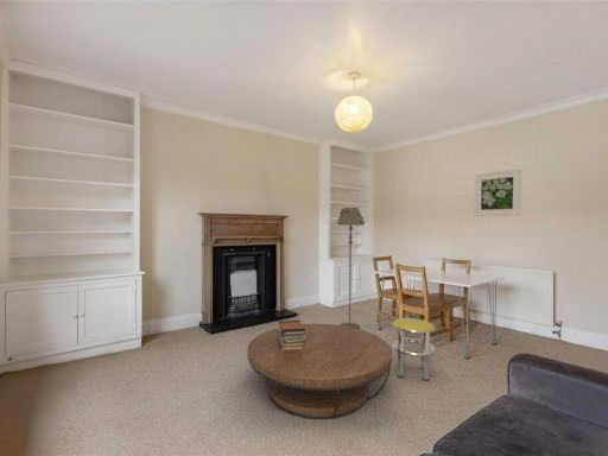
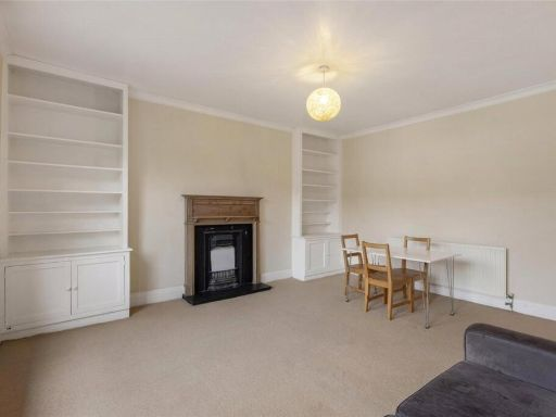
- floor lamp (349, 267)
- book stack (291, 334)
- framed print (496, 194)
- stool (412, 350)
- coffee table (318, 367)
